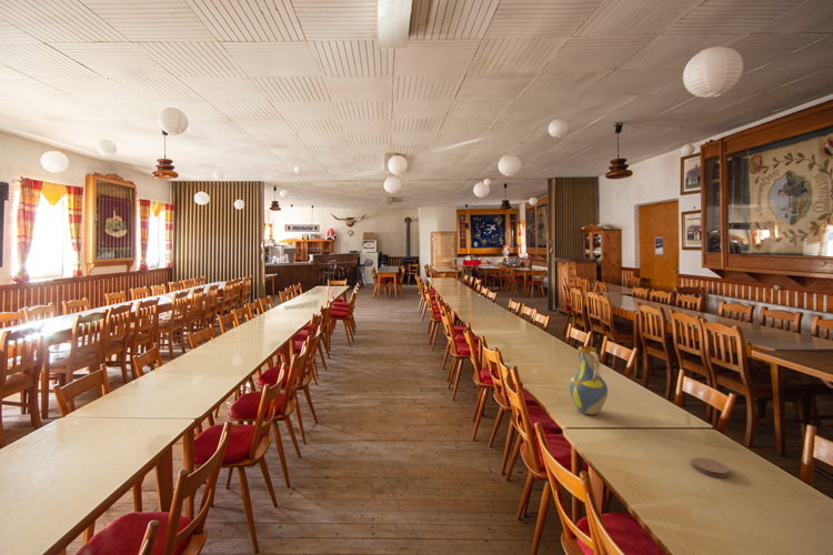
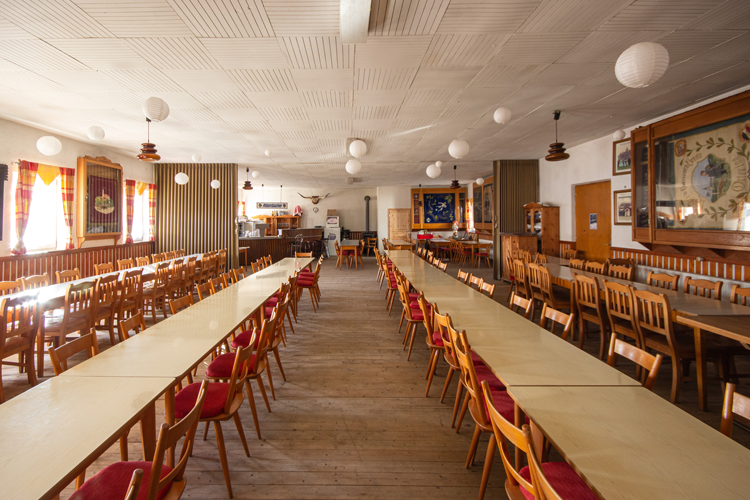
- vase (588, 380)
- coaster (710, 466)
